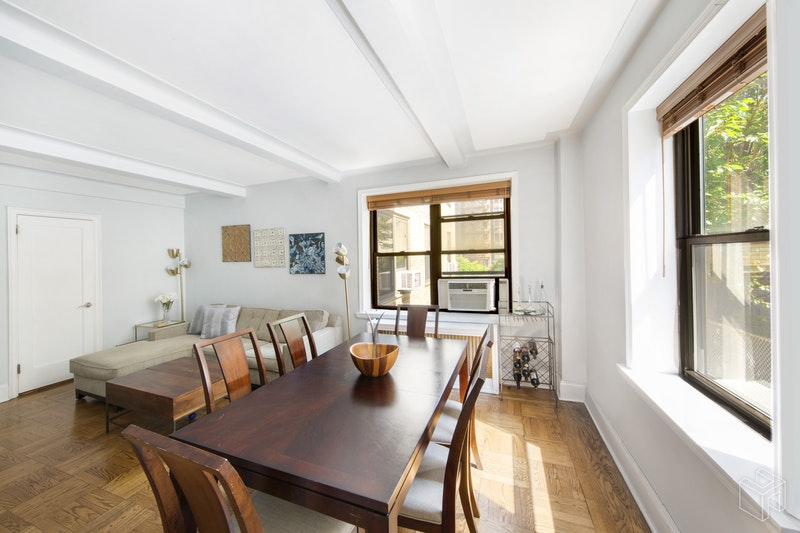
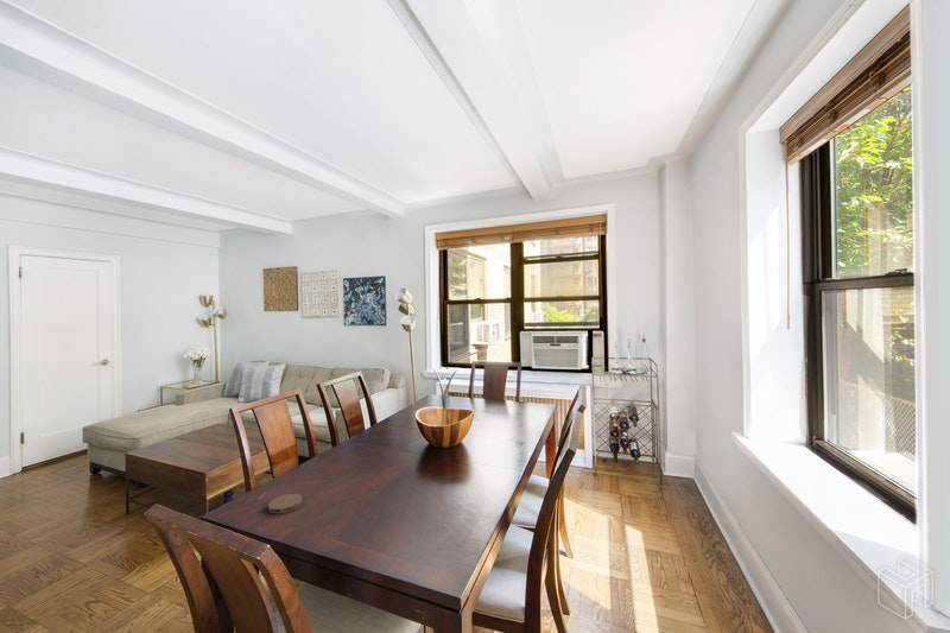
+ coaster (285, 502)
